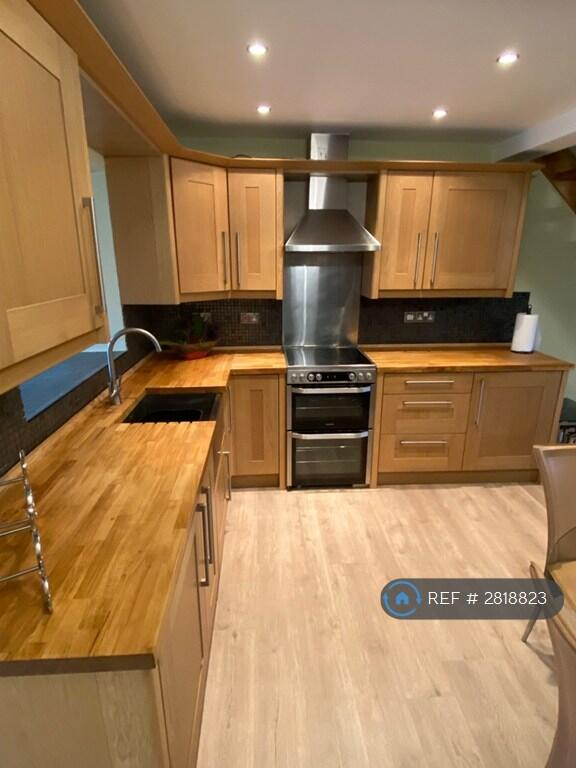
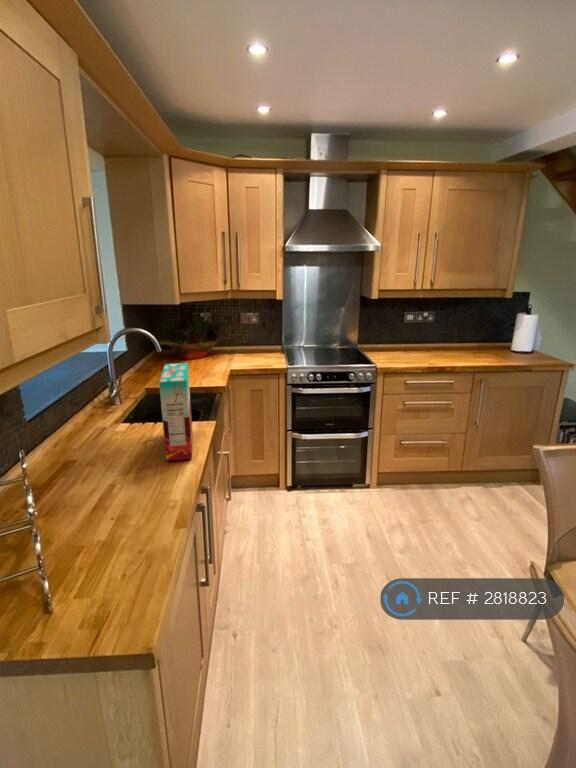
+ cereal box (177, 409)
